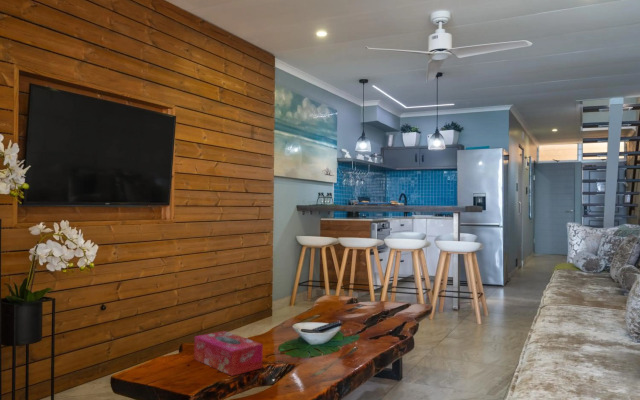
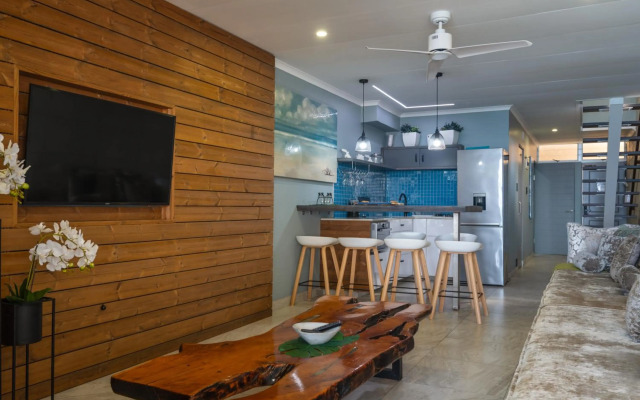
- tissue box (227, 351)
